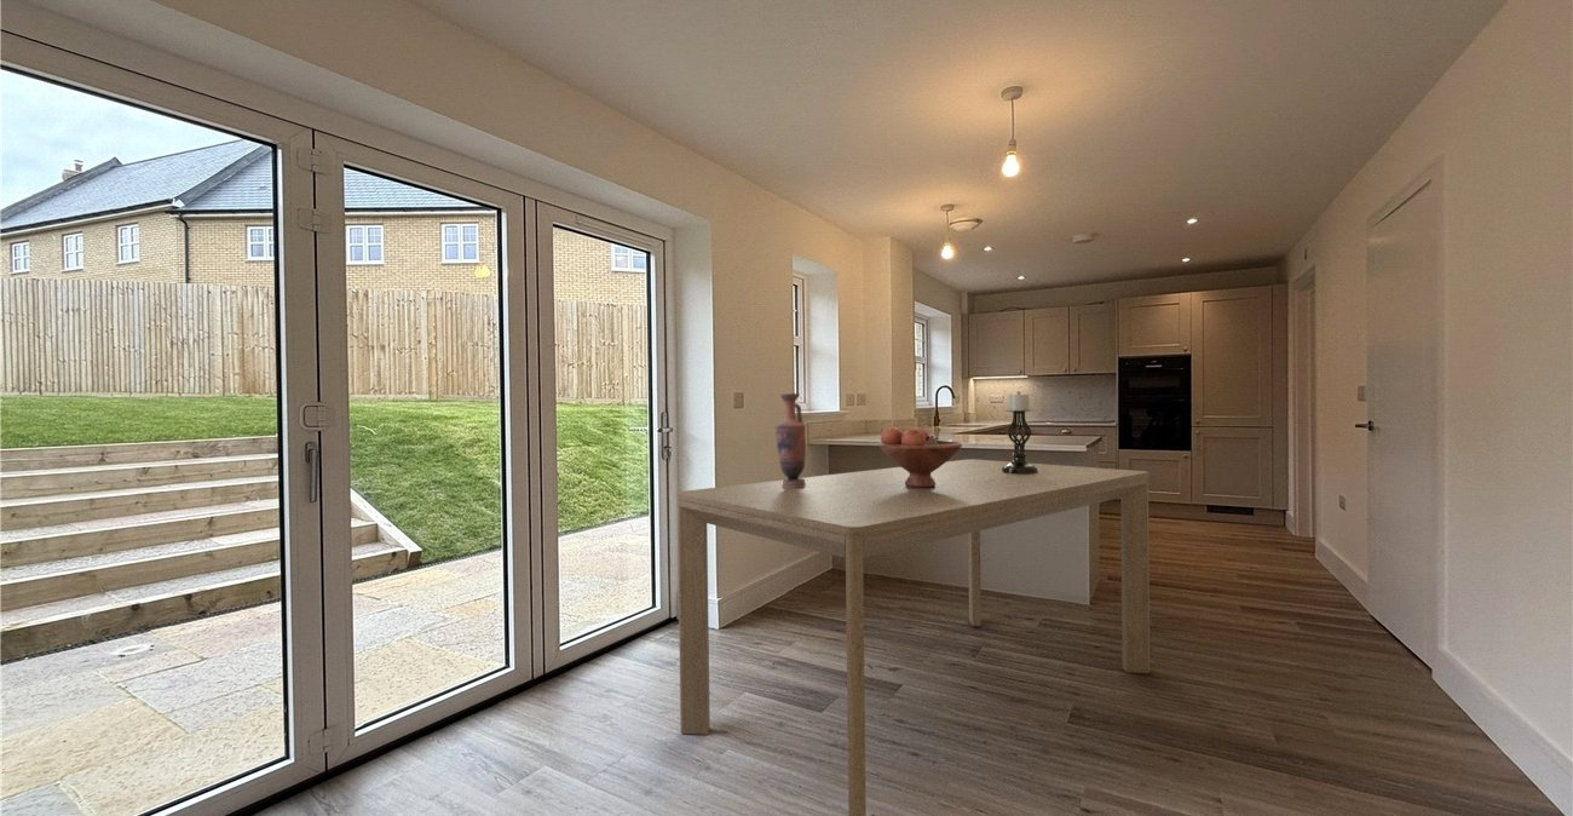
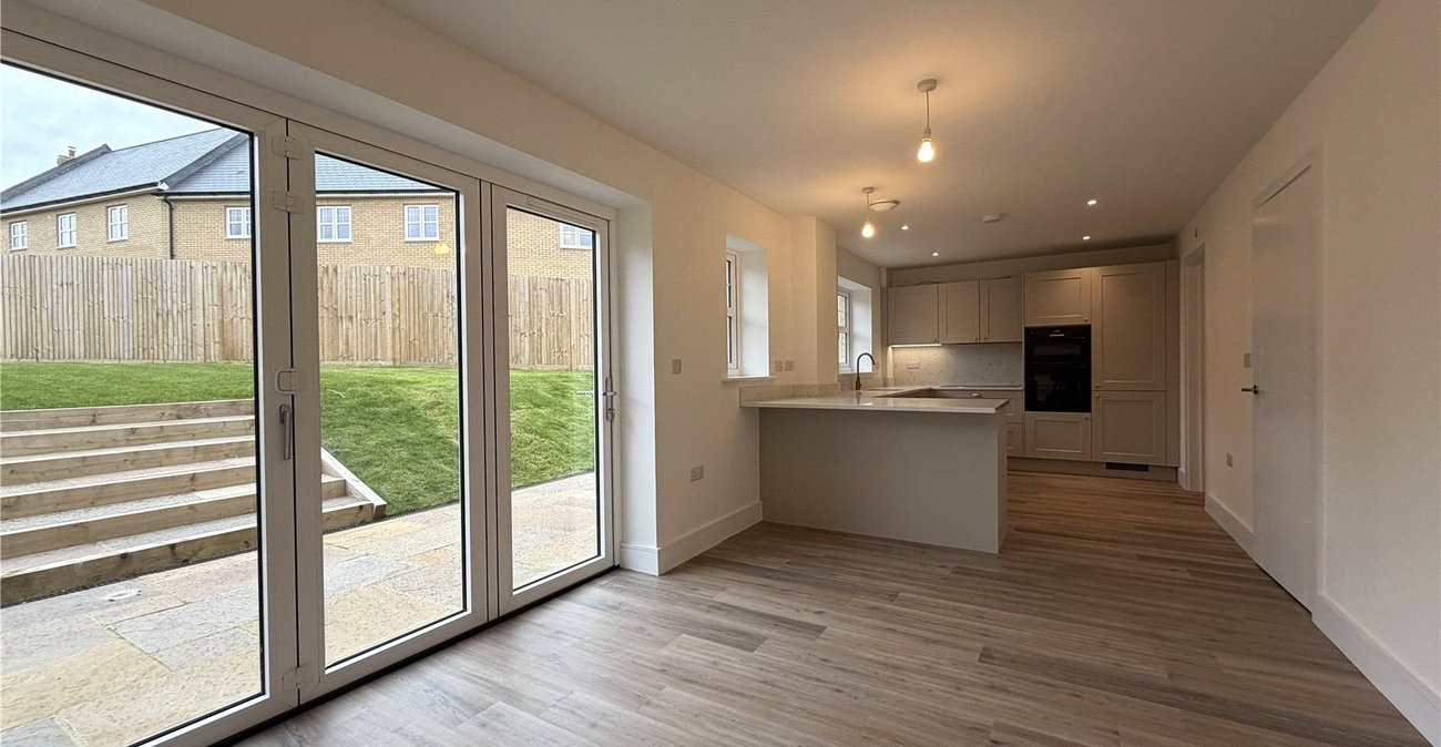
- fruit bowl (920, 455)
- vase (790, 438)
- candle holder (1019, 431)
- dining table (969, 590)
